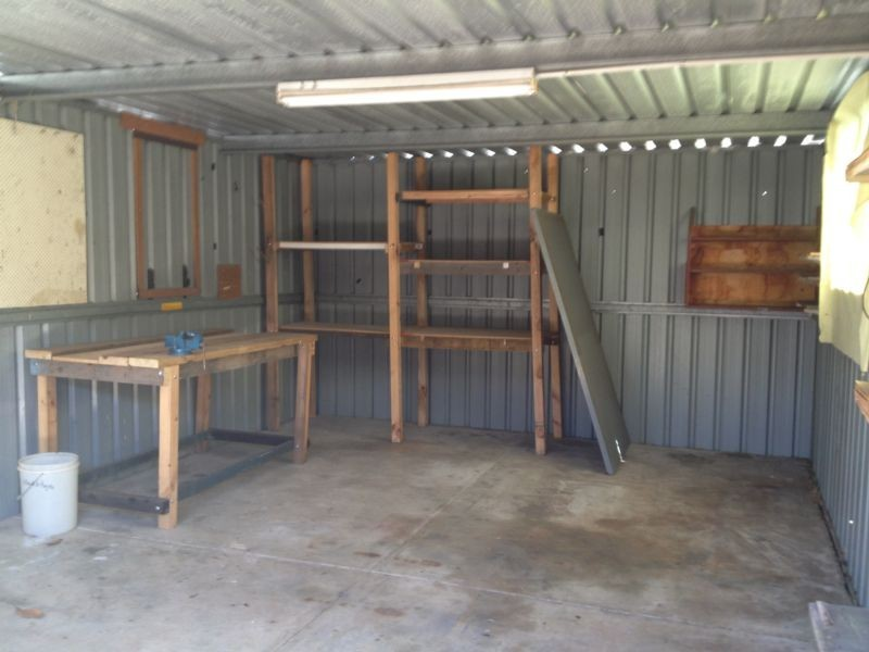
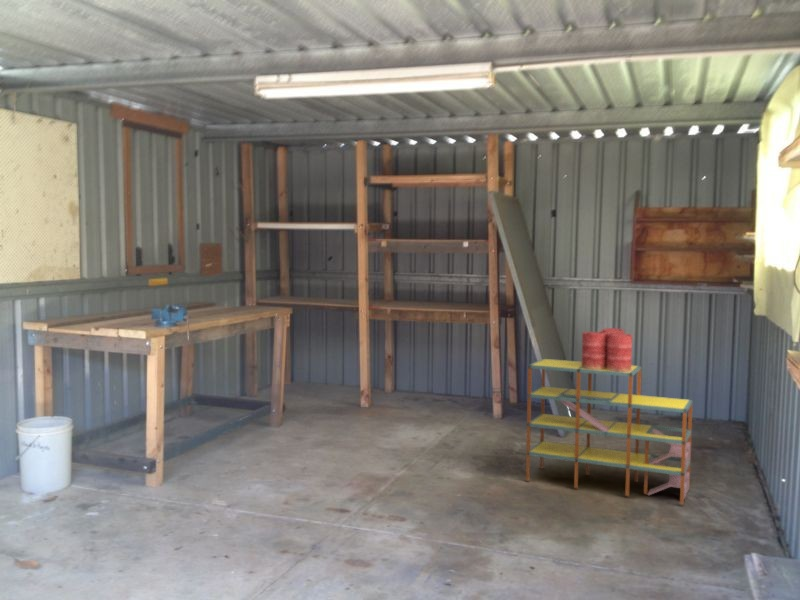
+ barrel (609, 348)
+ storage shelf (608, 427)
